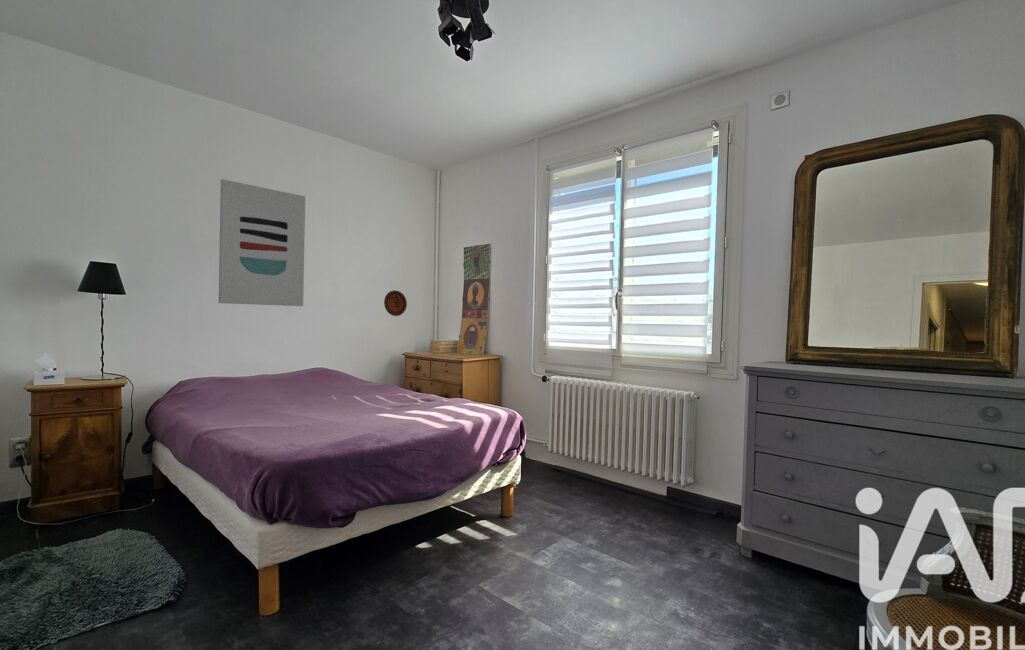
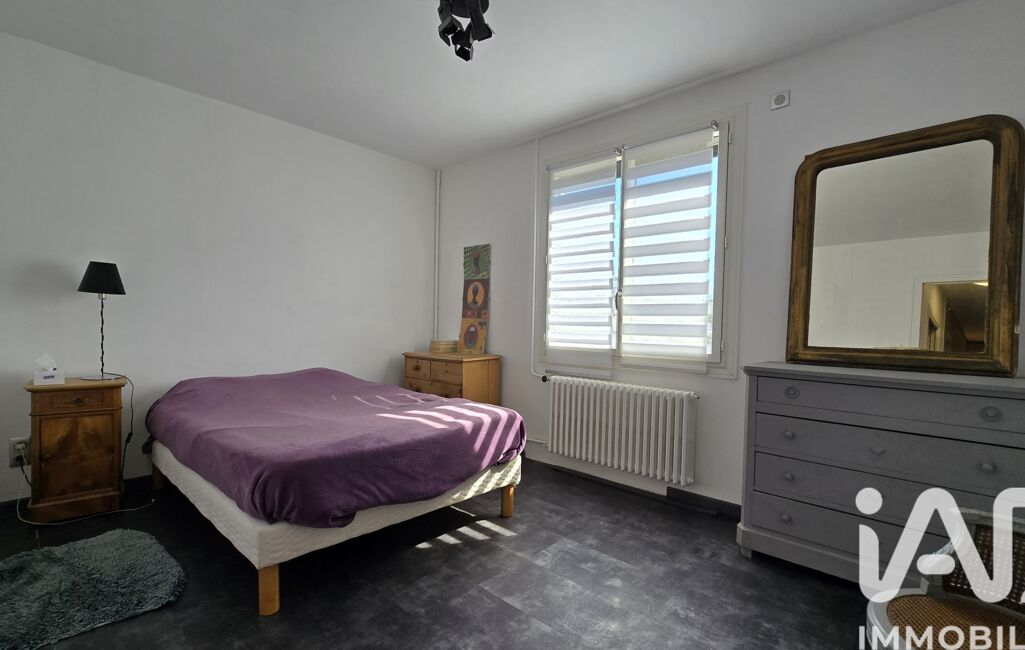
- wall art (264, 246)
- decorative plate (395, 303)
